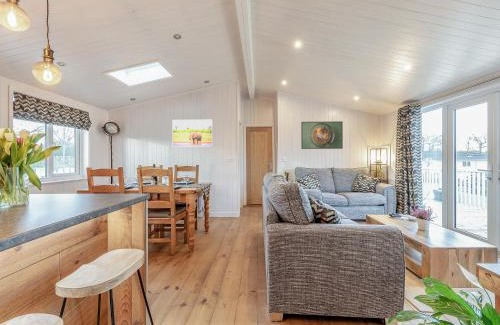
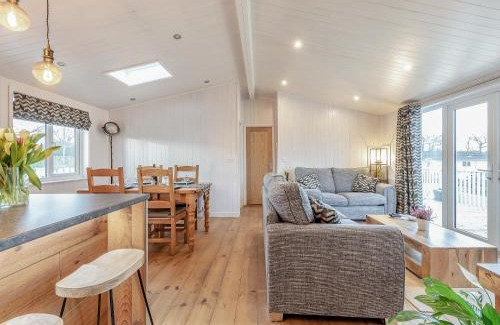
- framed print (192, 133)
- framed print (321, 135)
